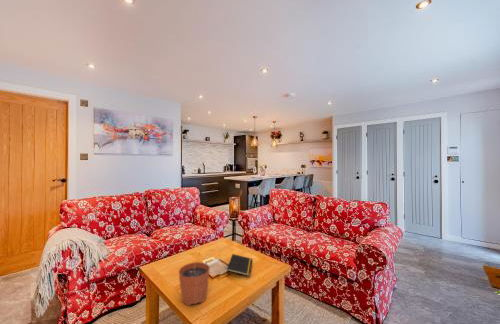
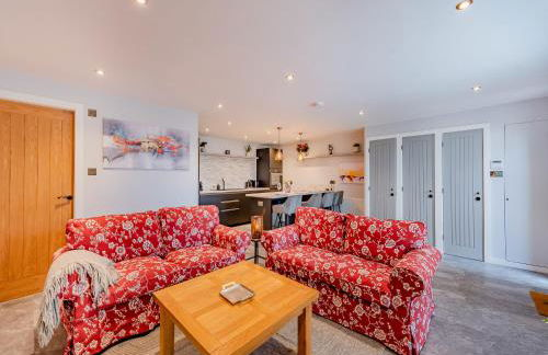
- notepad (240, 264)
- plant pot (194, 276)
